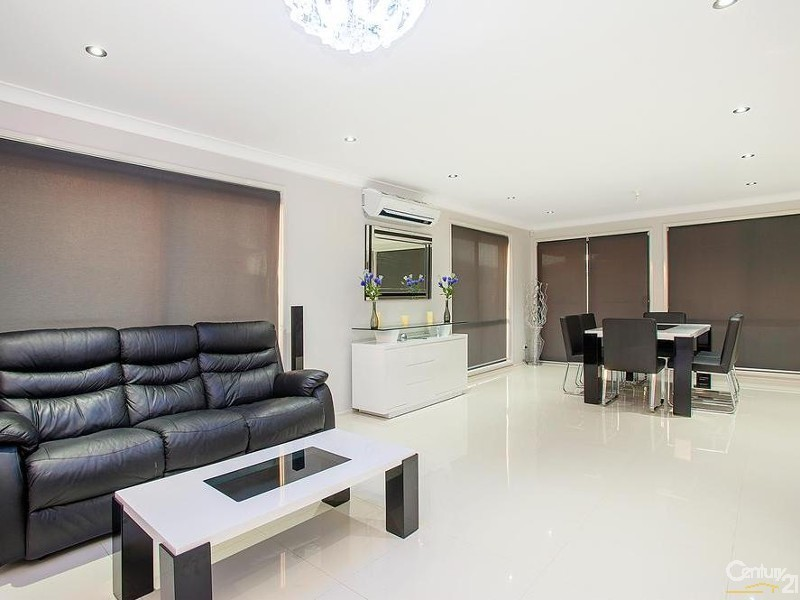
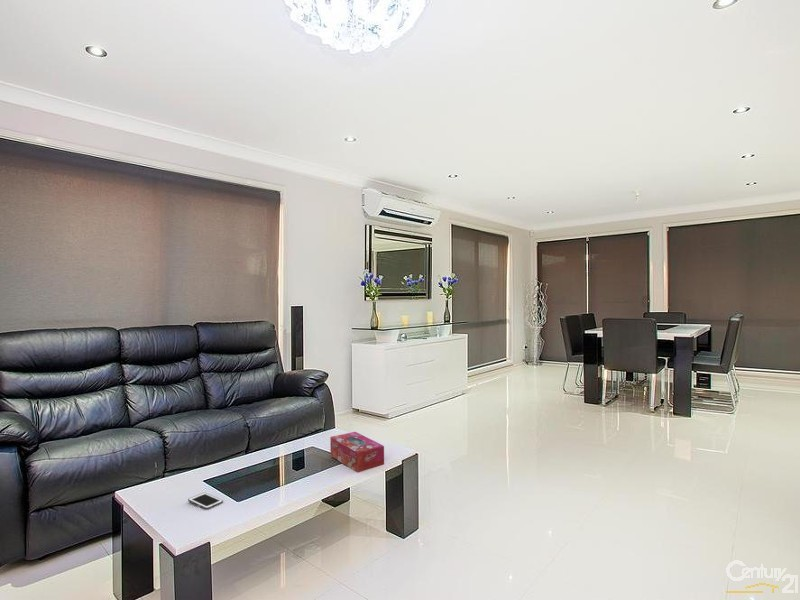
+ cell phone (205, 500)
+ tissue box (356, 450)
